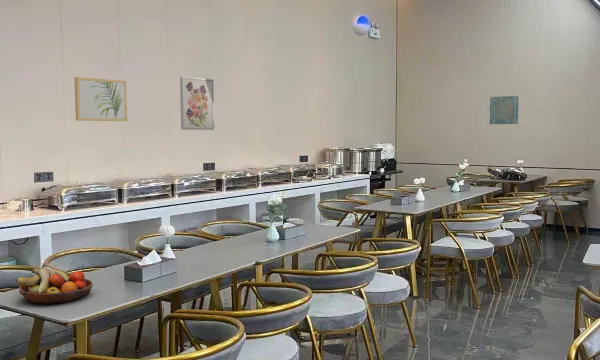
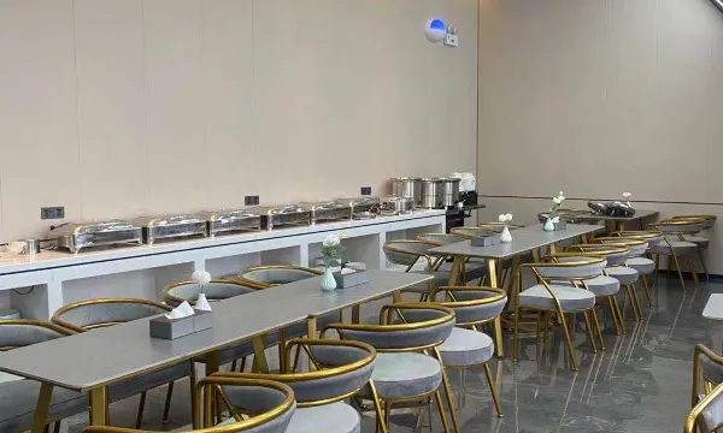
- wall art (503, 110)
- wall art (101, 100)
- wall art (197, 104)
- fruit bowl (55, 282)
